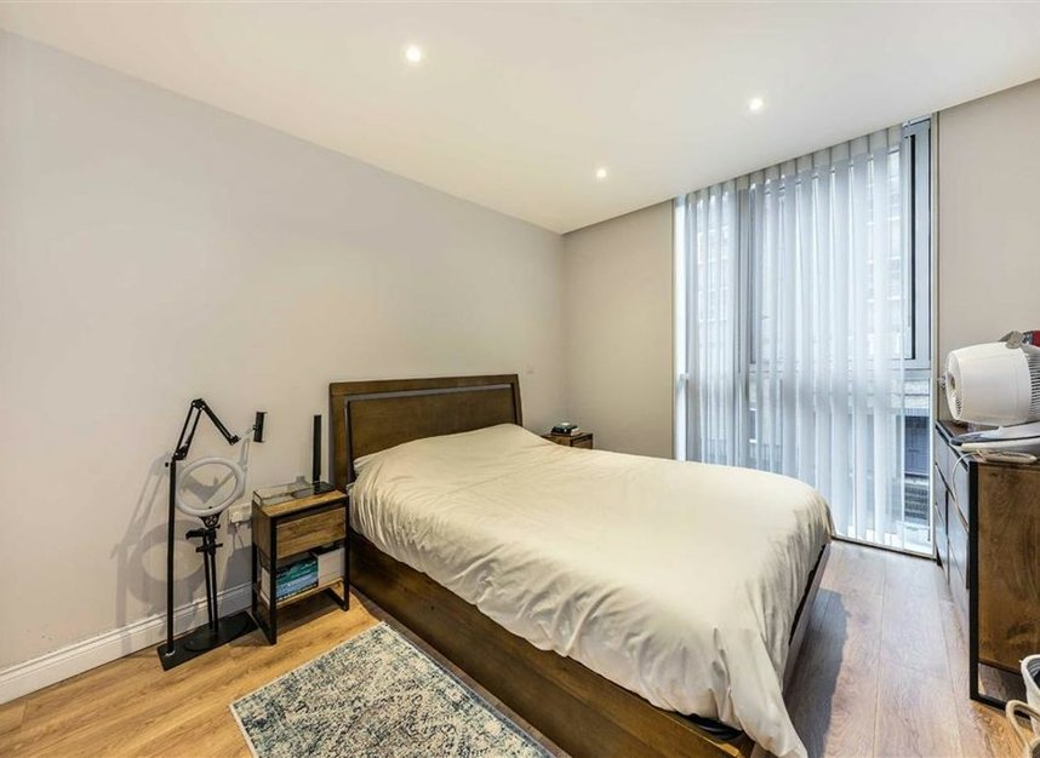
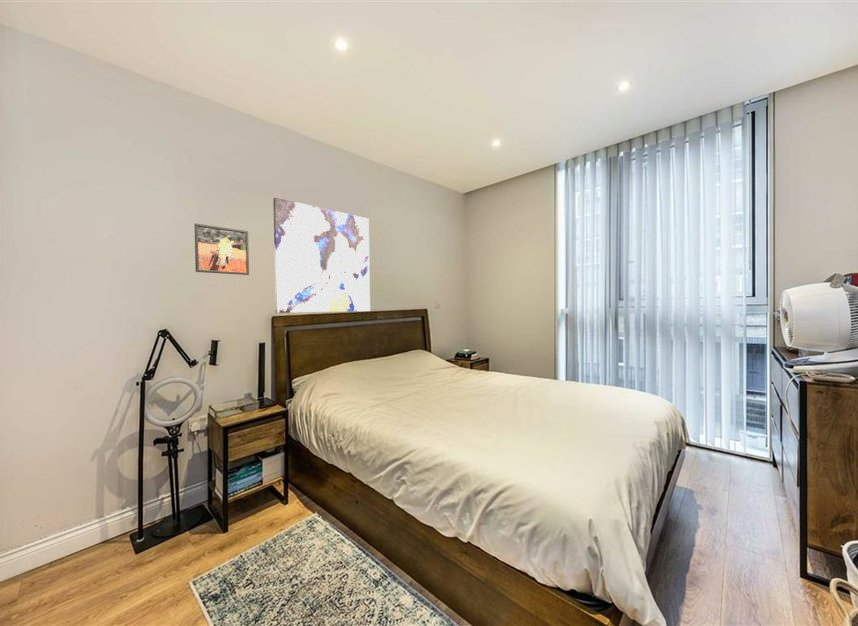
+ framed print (223, 250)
+ wall art (327, 260)
